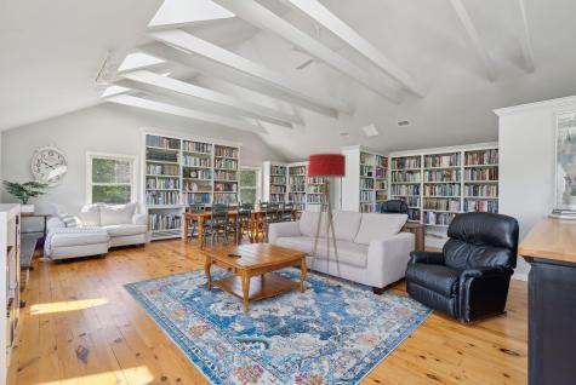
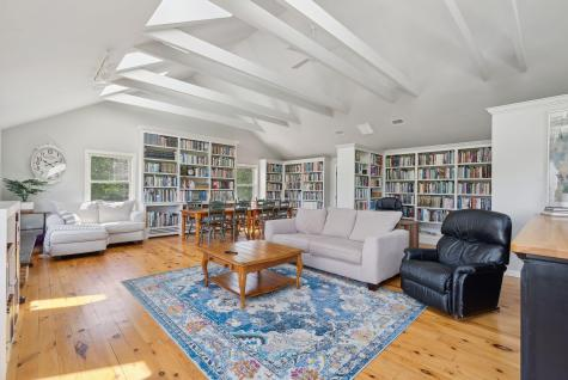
- floor lamp (325, 220)
